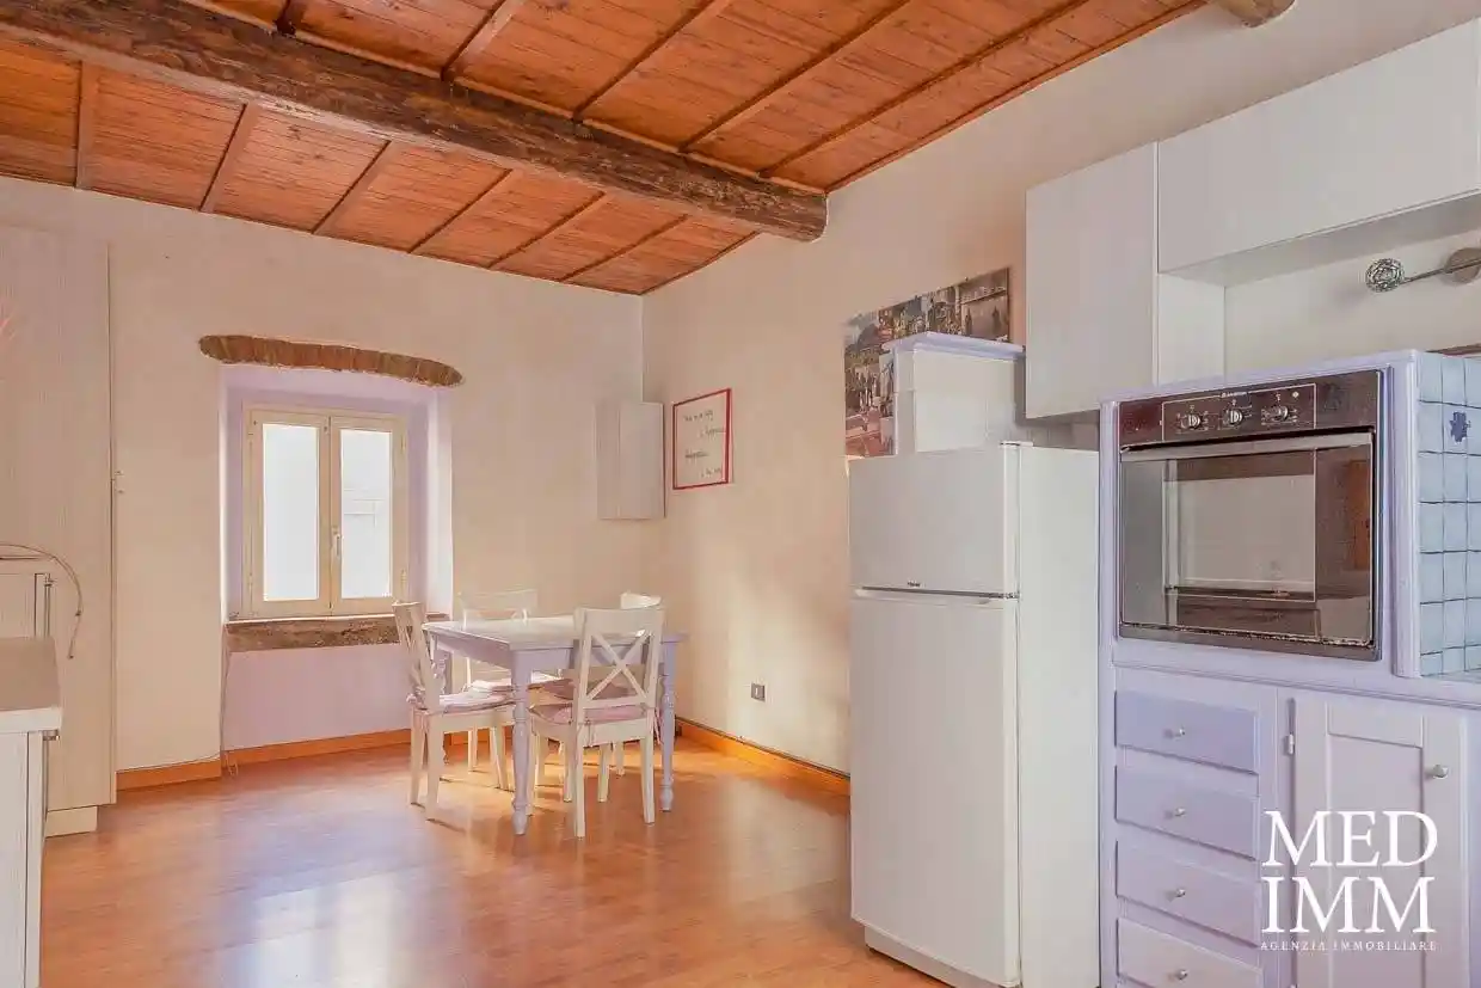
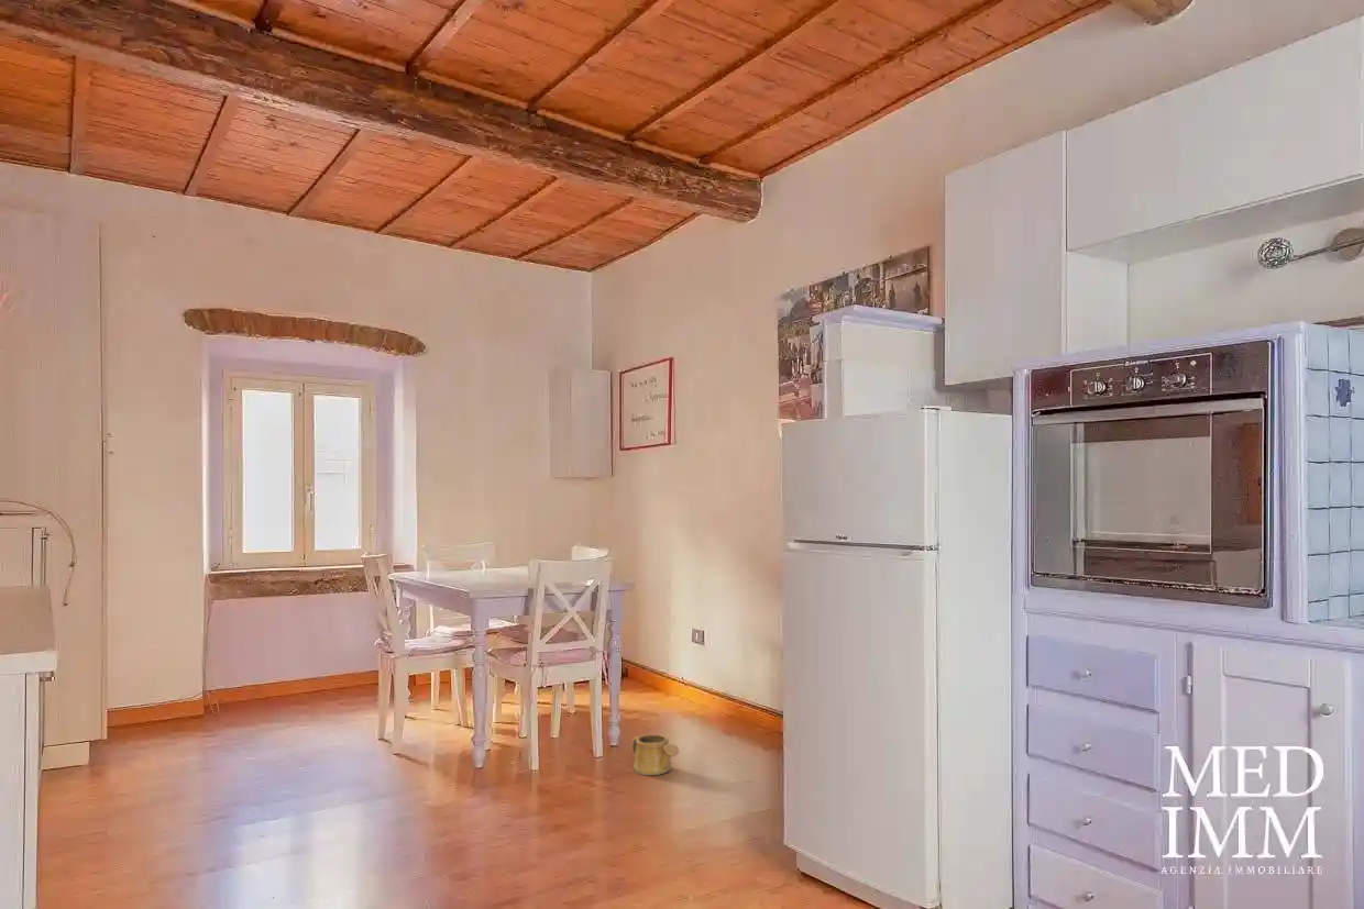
+ watering can (653, 754)
